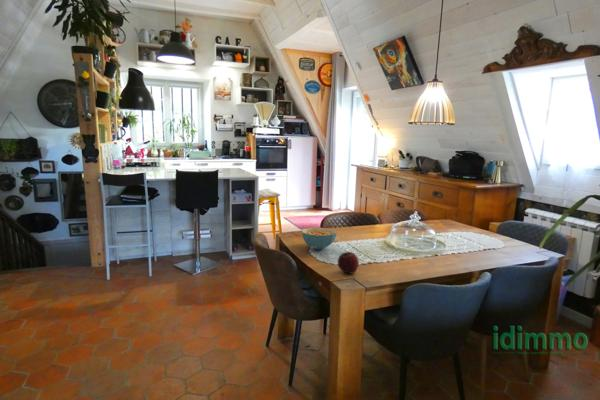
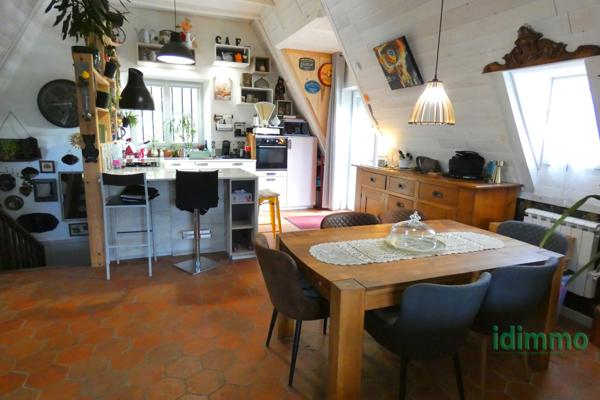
- cereal bowl (318, 239)
- fruit (347, 262)
